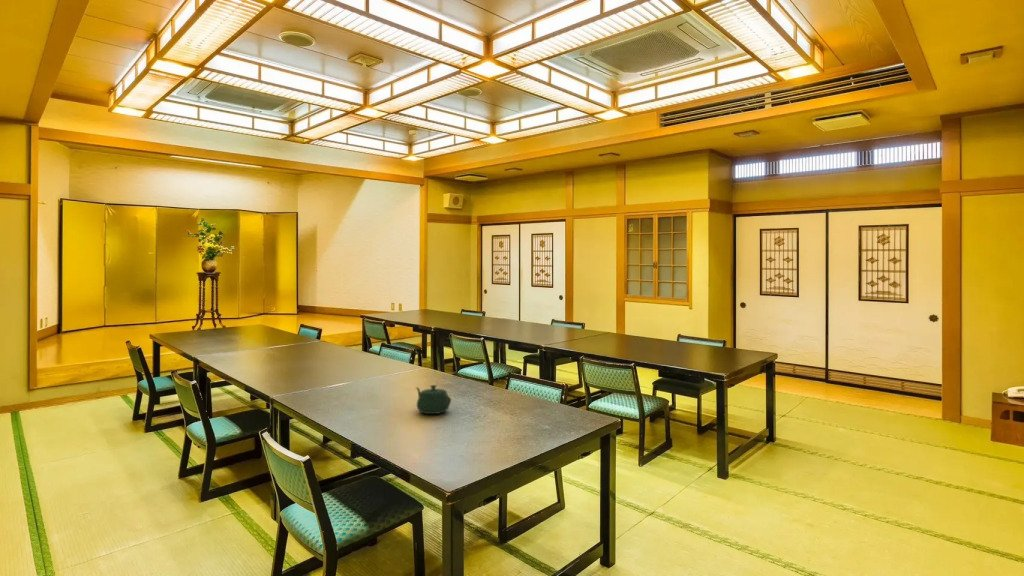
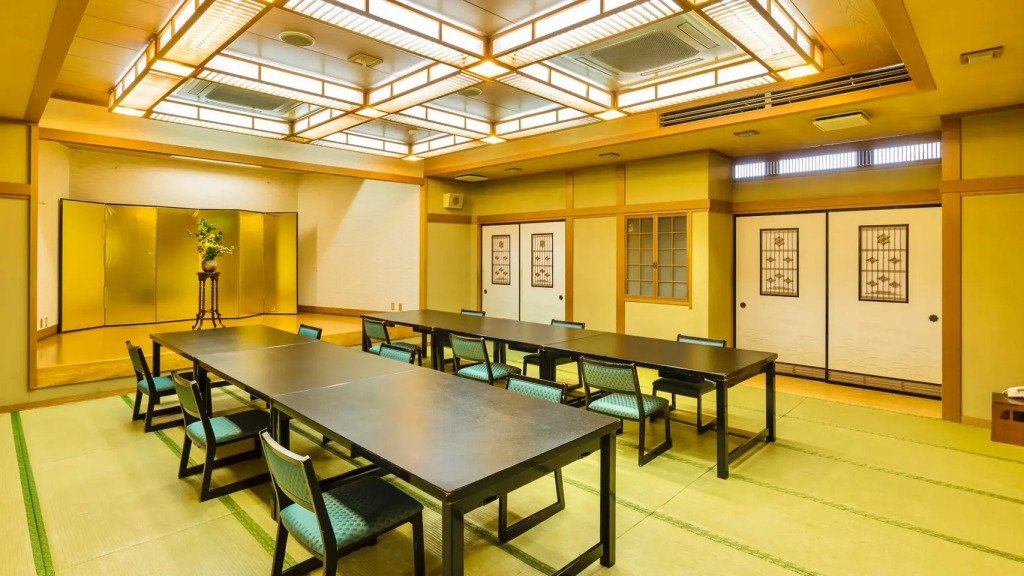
- teapot (432, 398)
